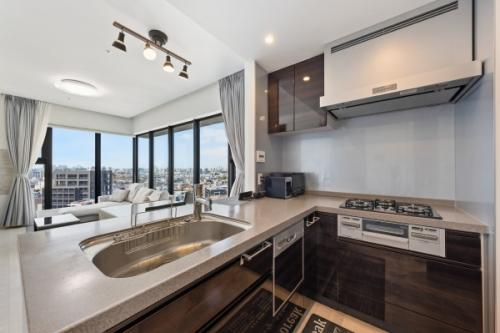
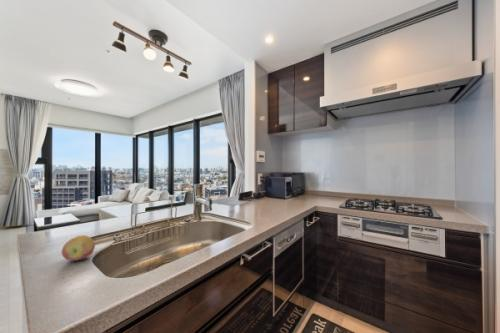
+ fruit (79, 247)
